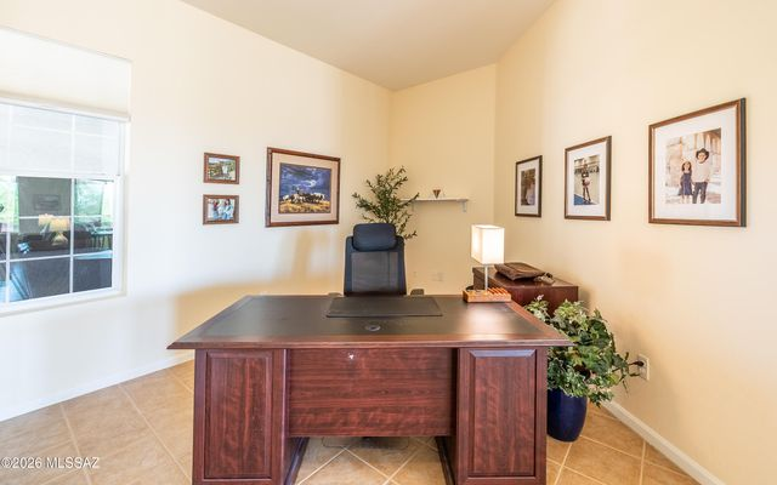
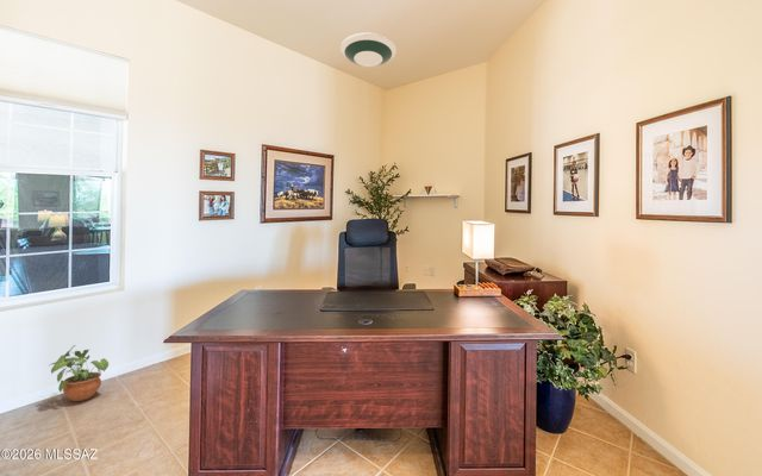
+ potted plant (77, 371)
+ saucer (368, 56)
